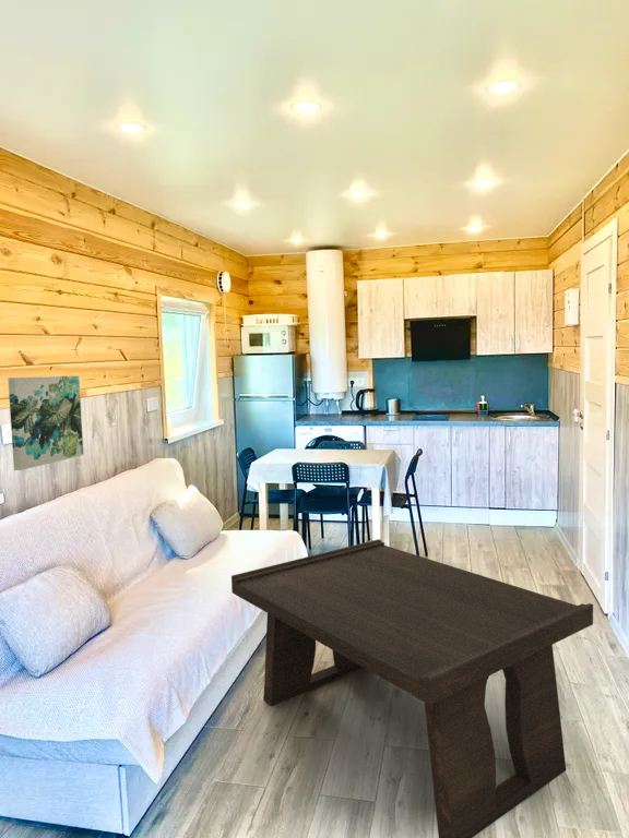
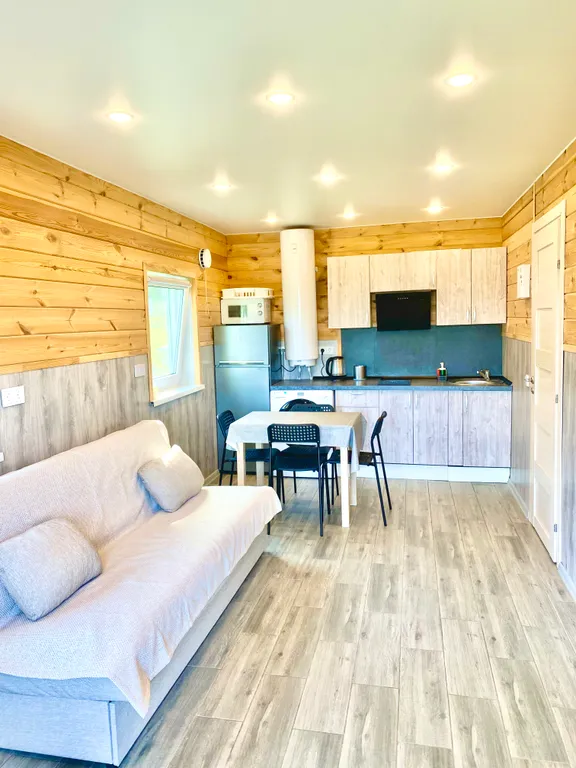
- wall art (48, 419)
- coffee table (397, 660)
